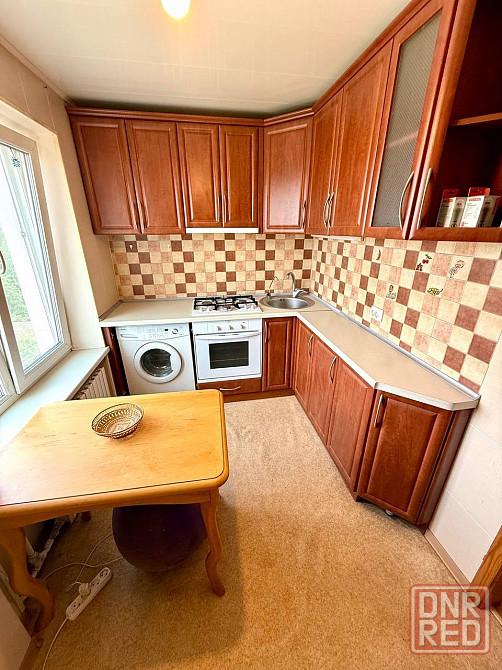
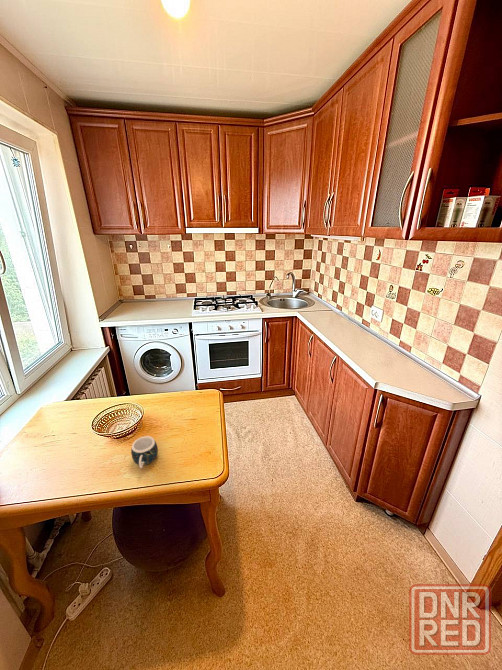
+ mug (143, 454)
